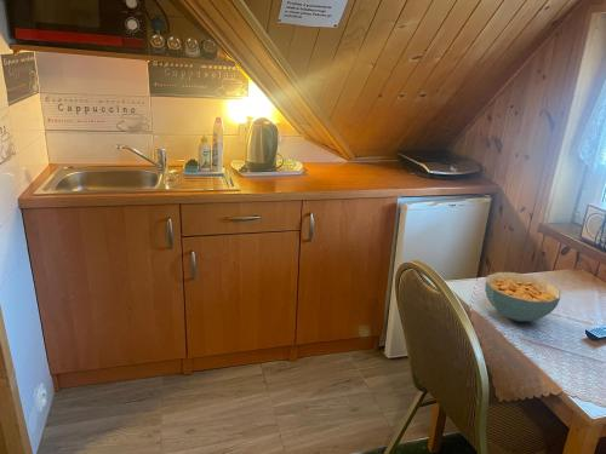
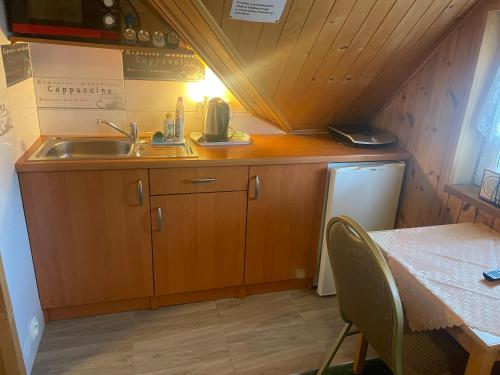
- cereal bowl (519, 300)
